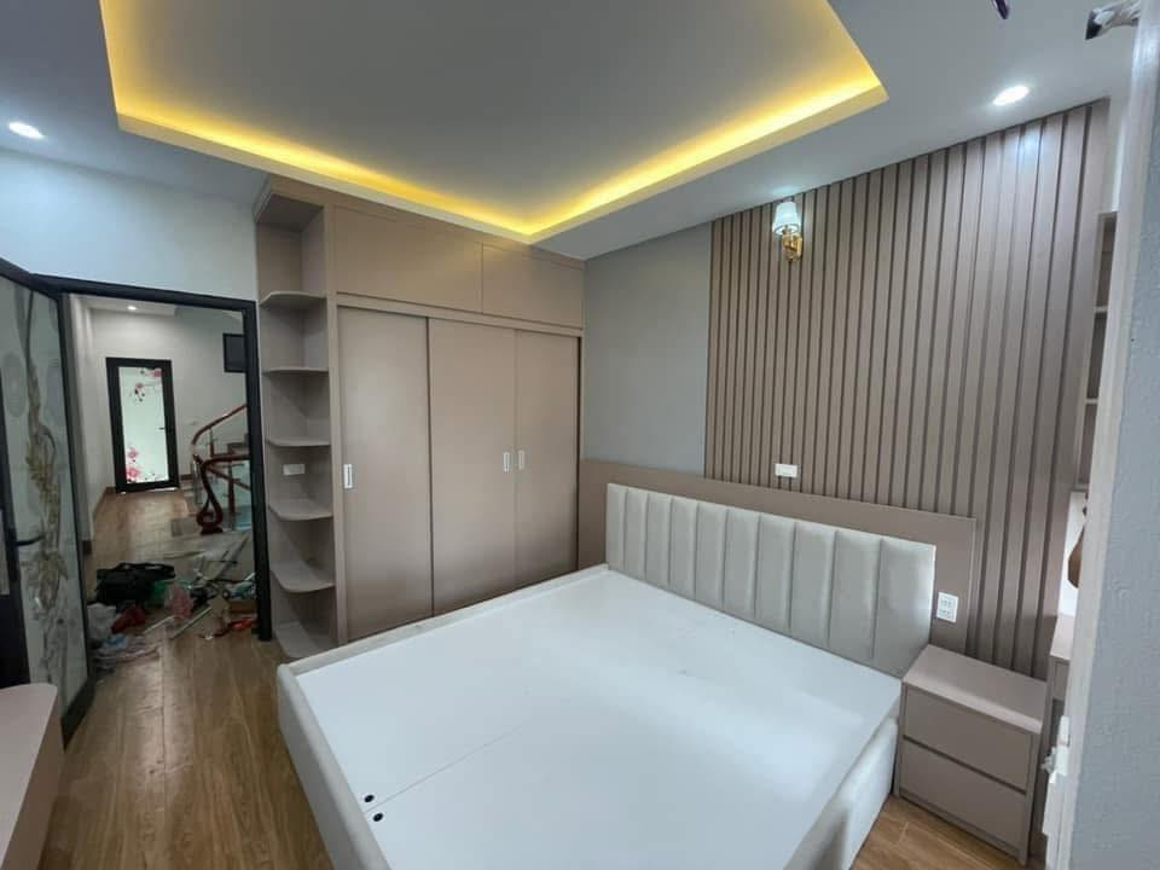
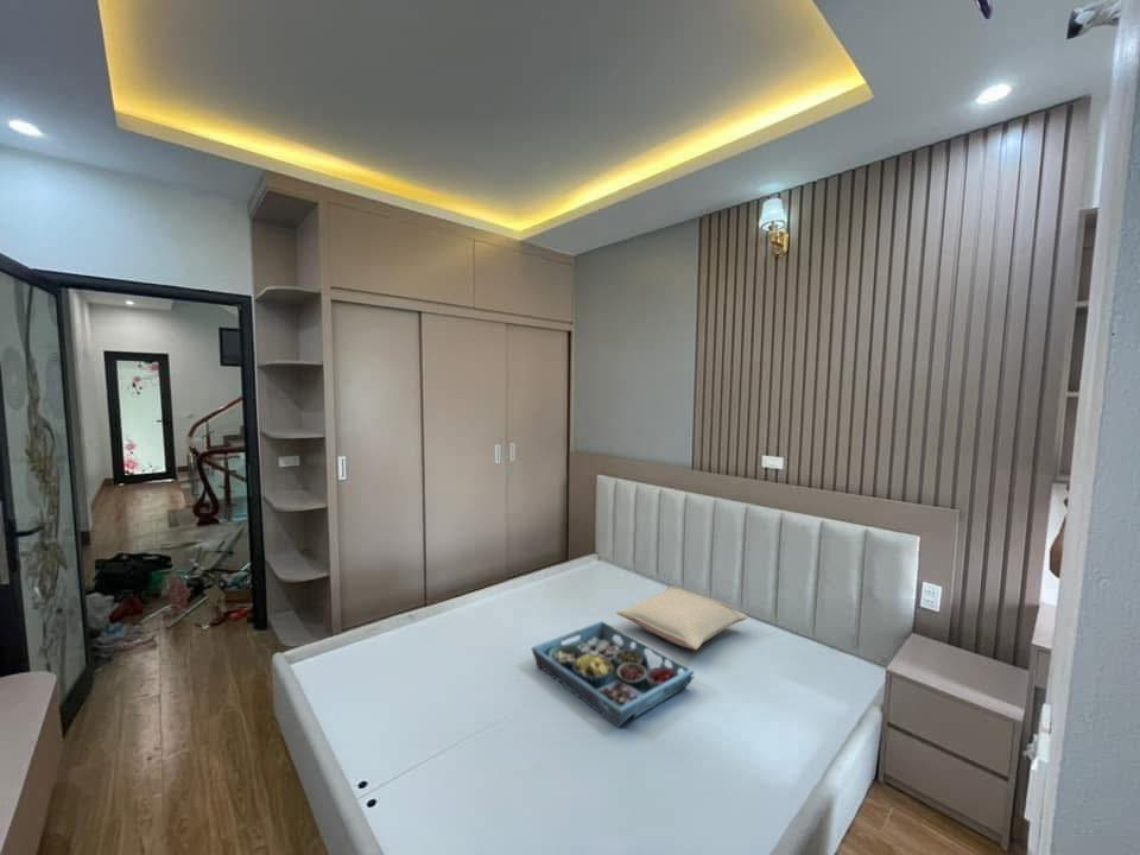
+ serving tray (608, 666)
+ pillow (680, 615)
